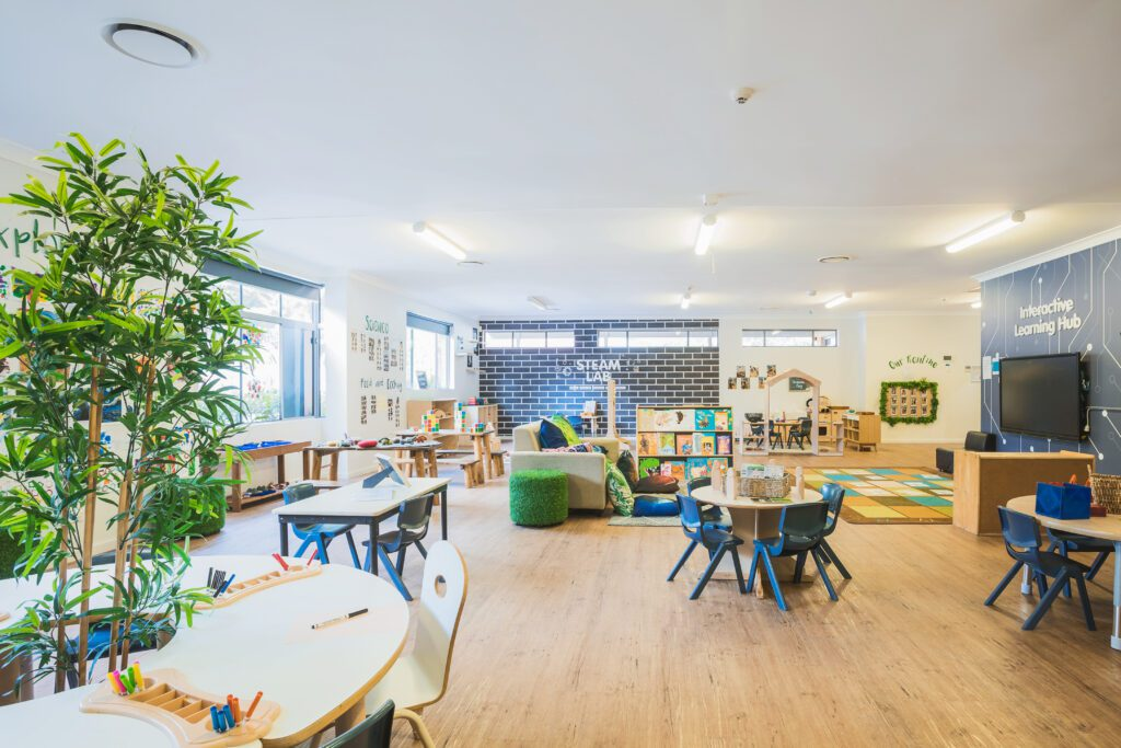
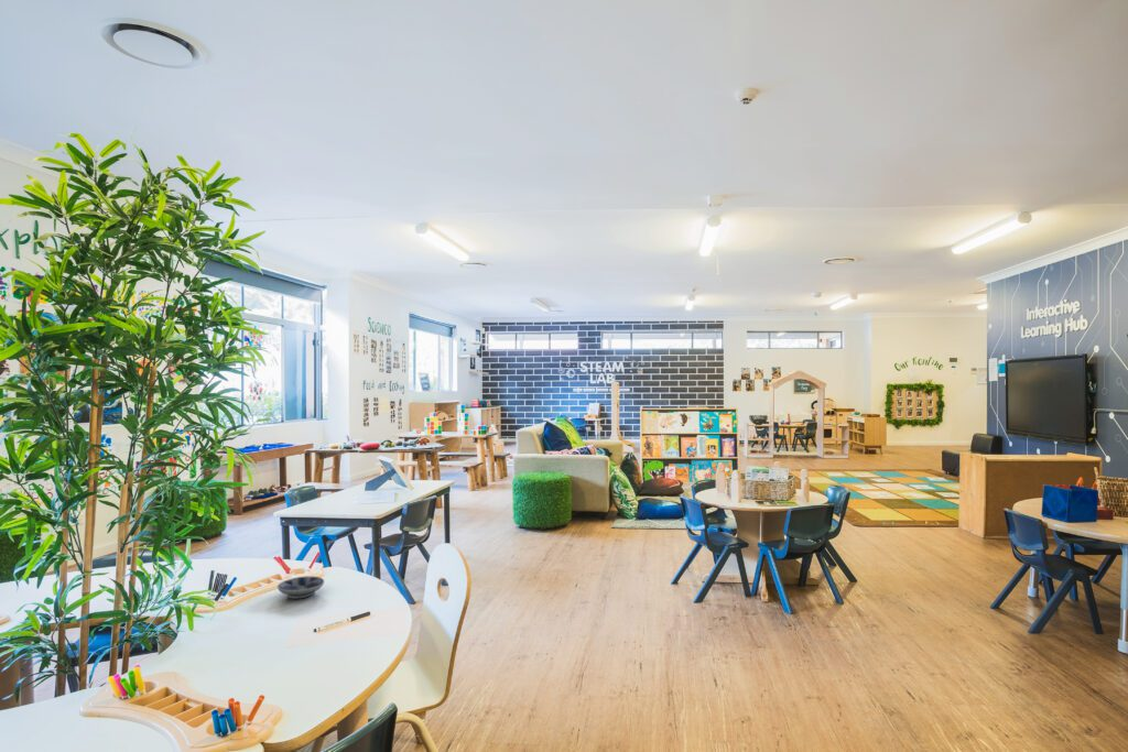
+ bowl (301, 588)
